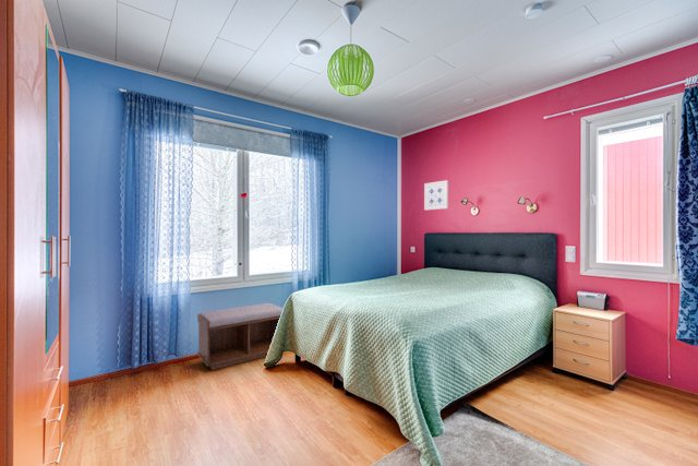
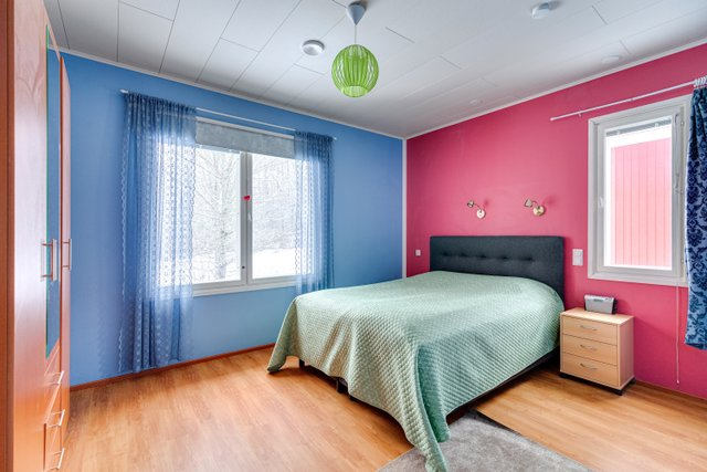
- bench (242, 332)
- wall art (435, 195)
